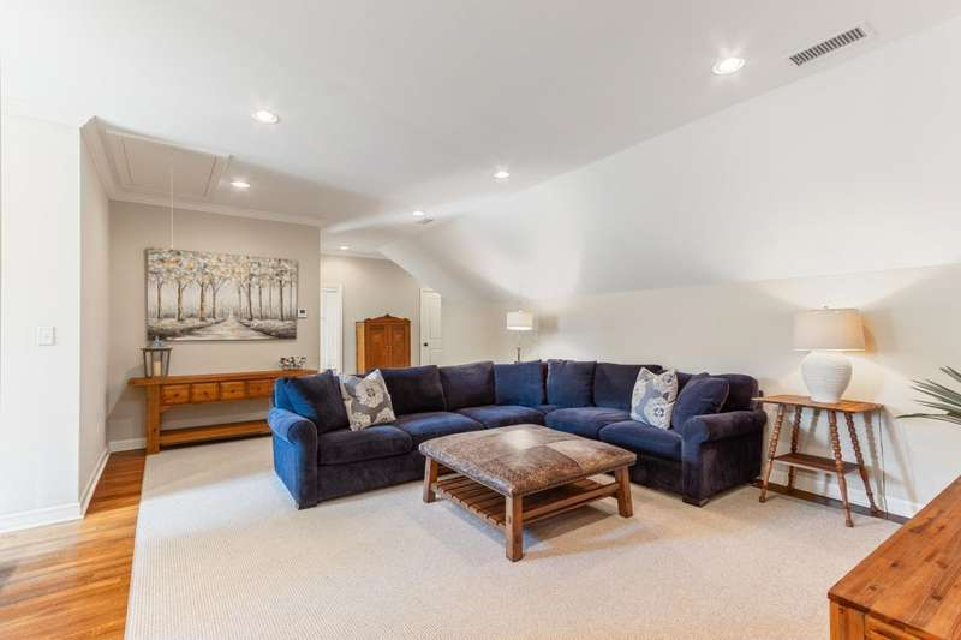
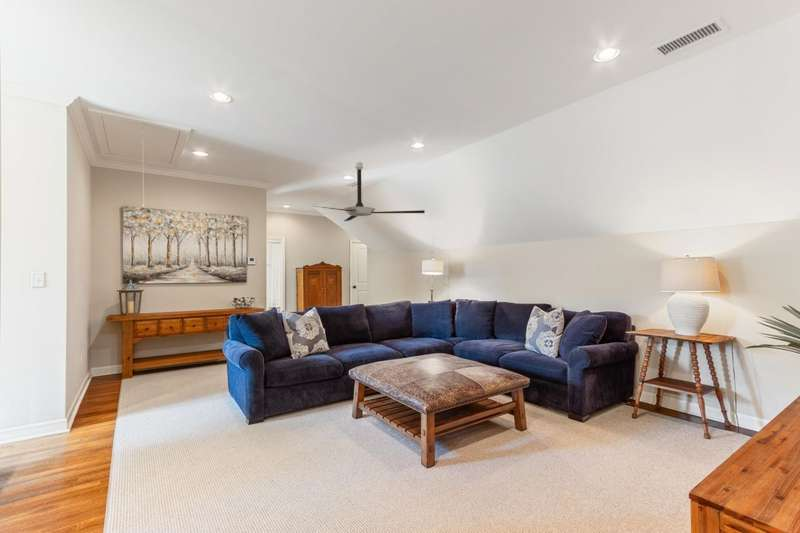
+ ceiling fan (360, 190)
